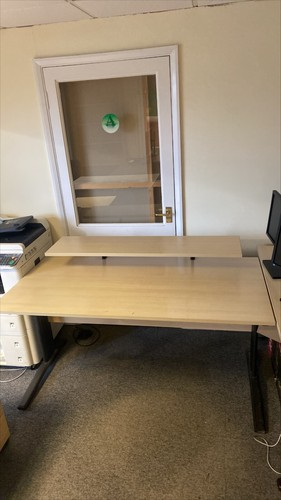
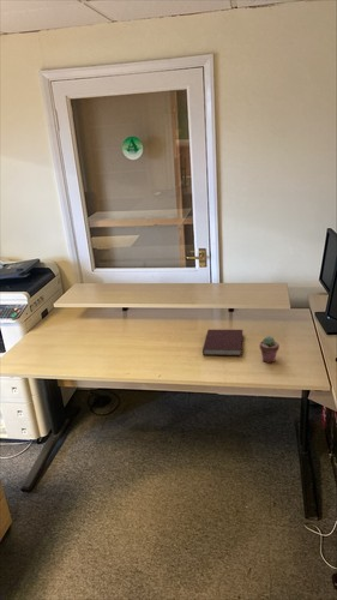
+ notebook (223, 341)
+ potted succulent (269, 348)
